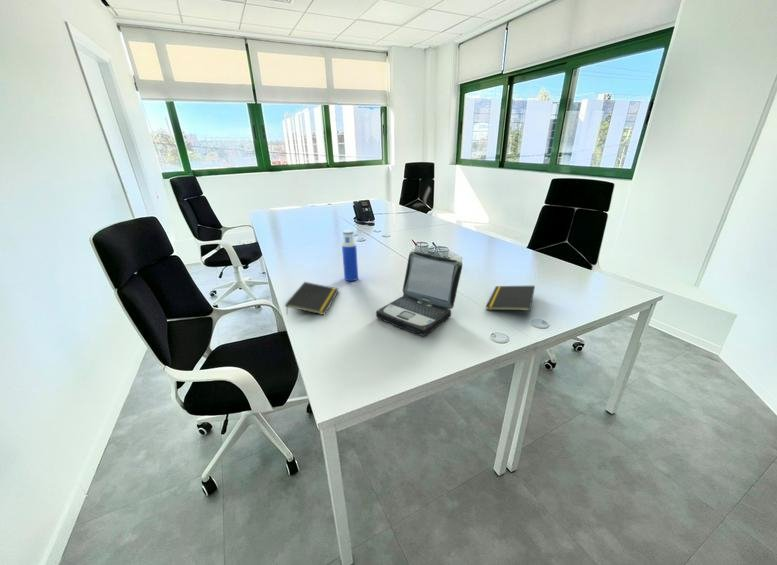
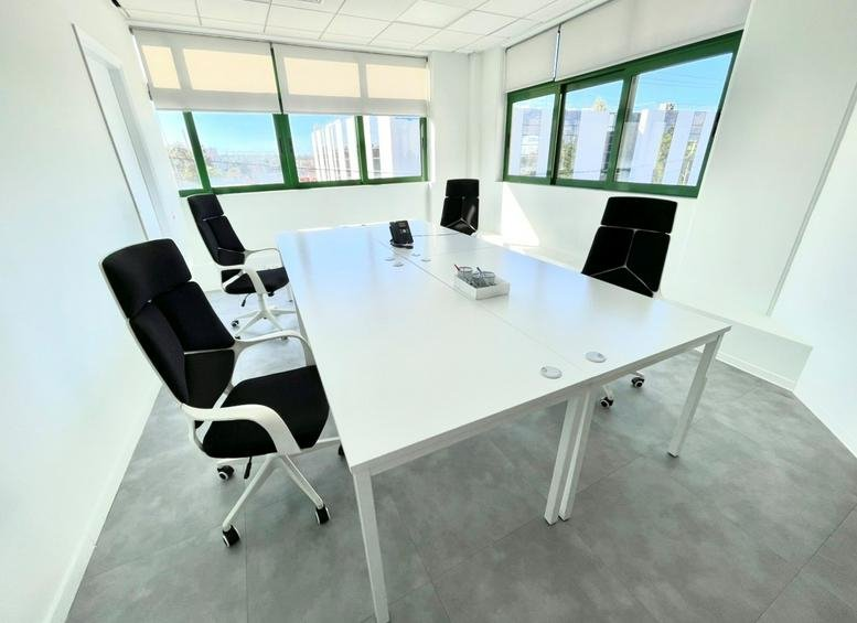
- water bottle (349, 255)
- notepad (313, 297)
- laptop (418, 289)
- notepad (511, 297)
